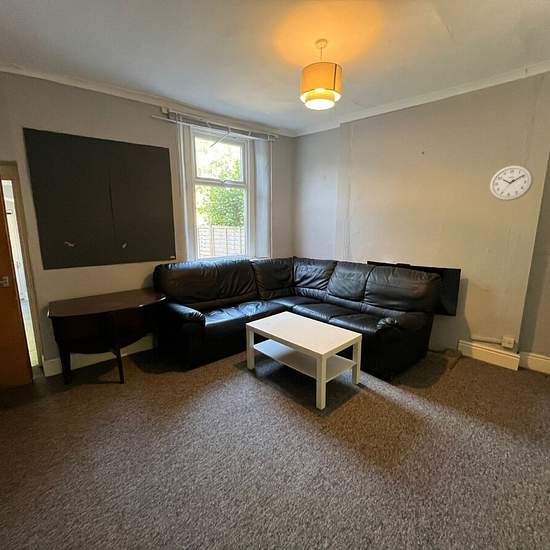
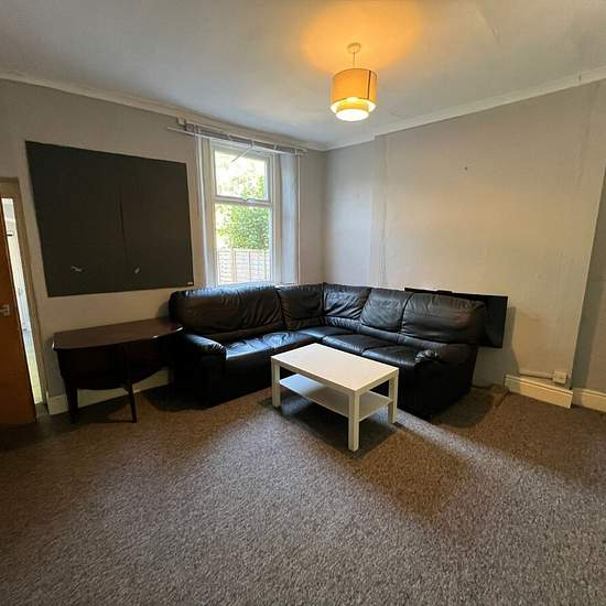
- wall clock (510, 183)
